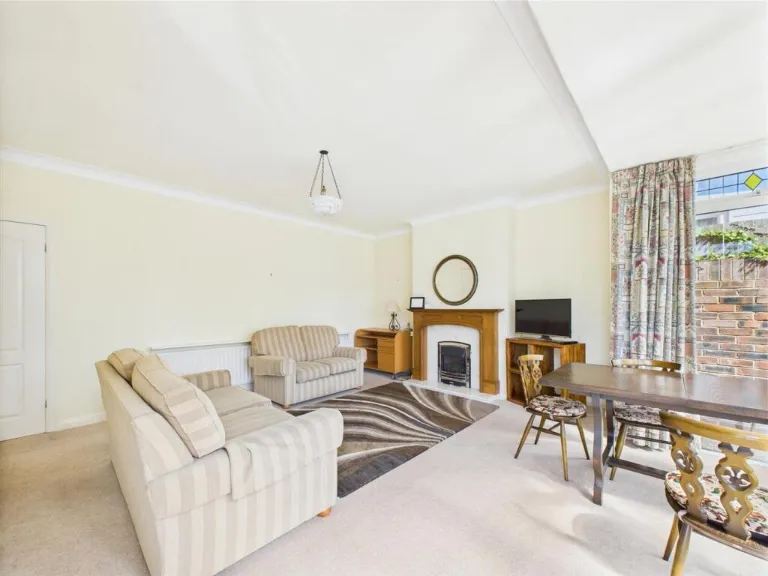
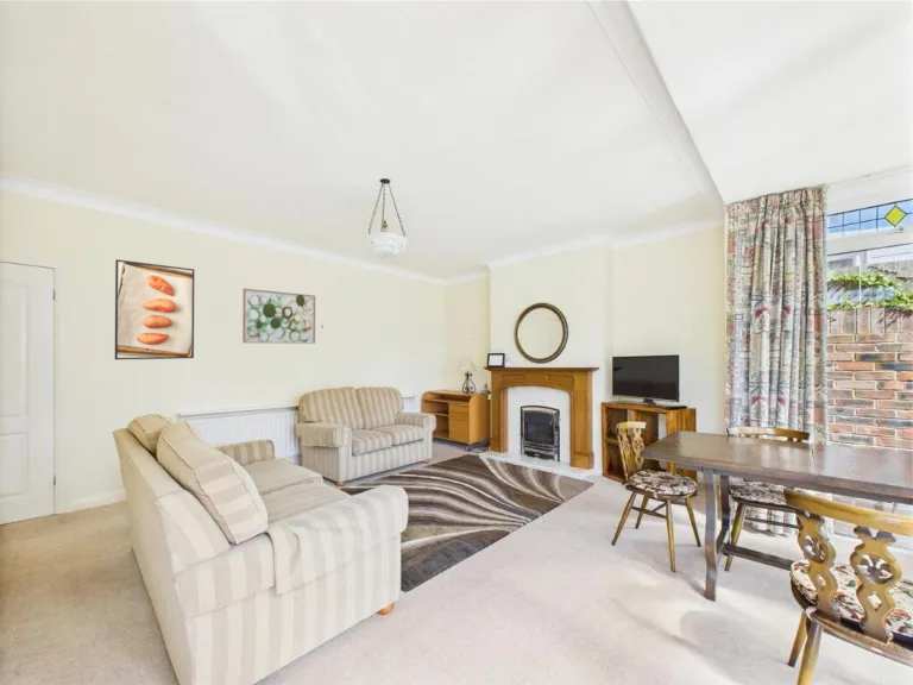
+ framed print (157, 312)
+ wall art (282, 318)
